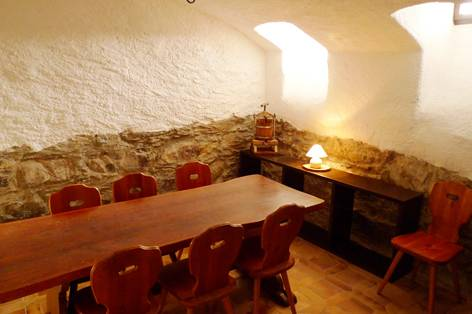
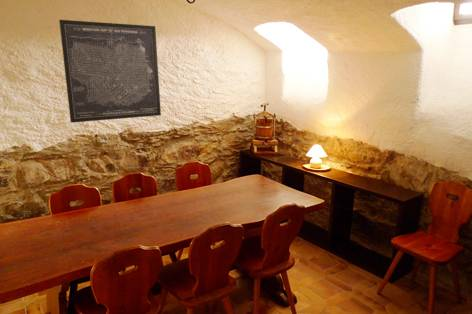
+ wall art (114, 72)
